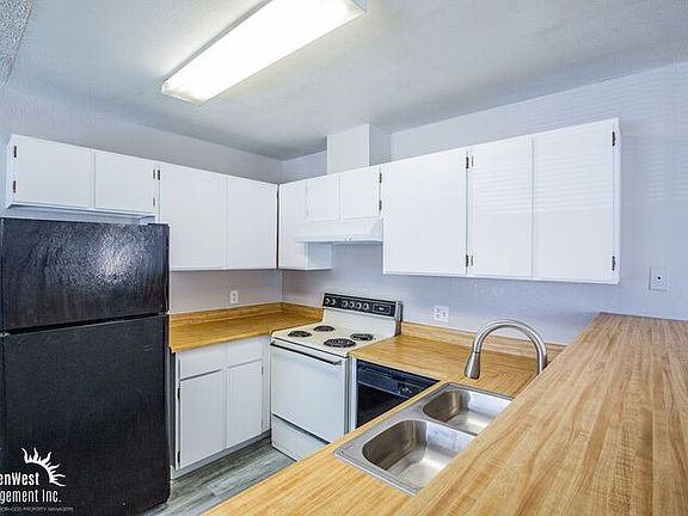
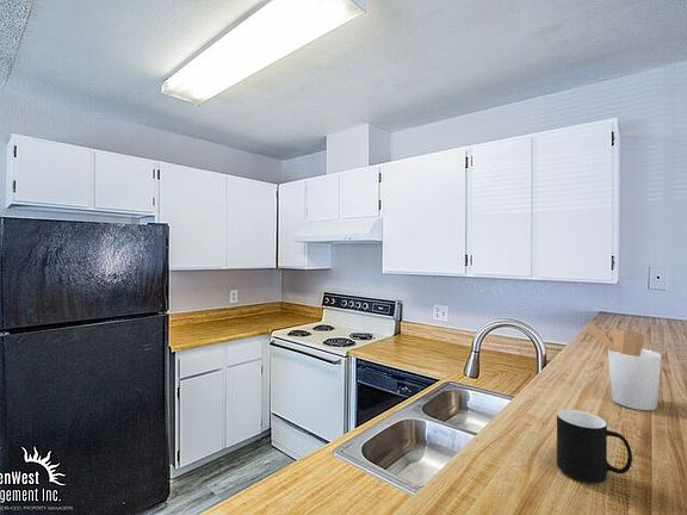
+ cup (592, 448)
+ utensil holder (619, 362)
